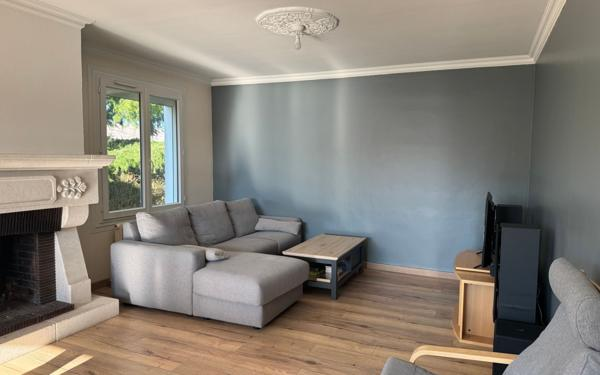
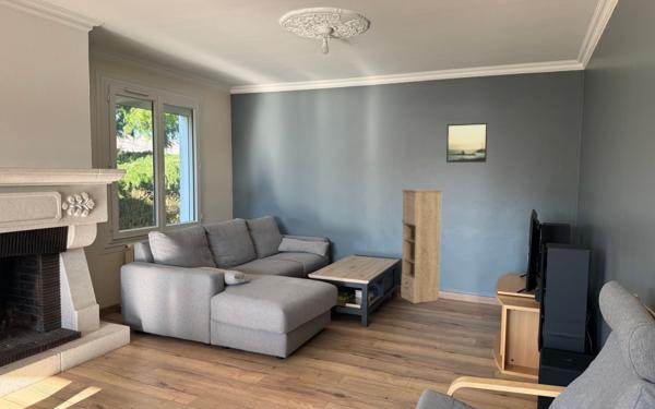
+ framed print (466, 143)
+ storage cabinet (420, 244)
